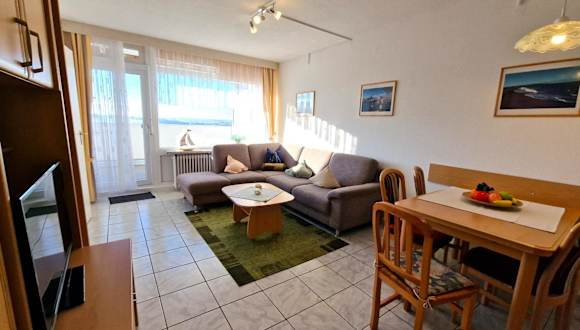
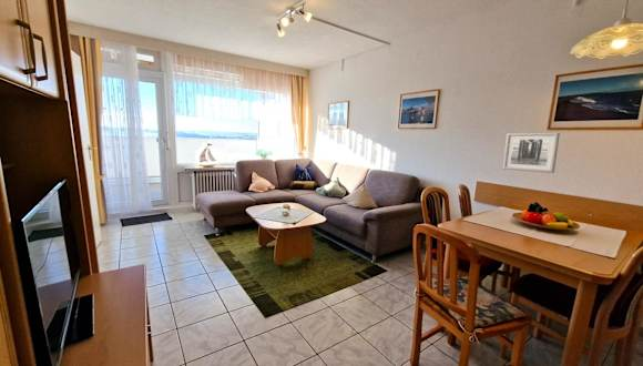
+ wall art (529, 152)
